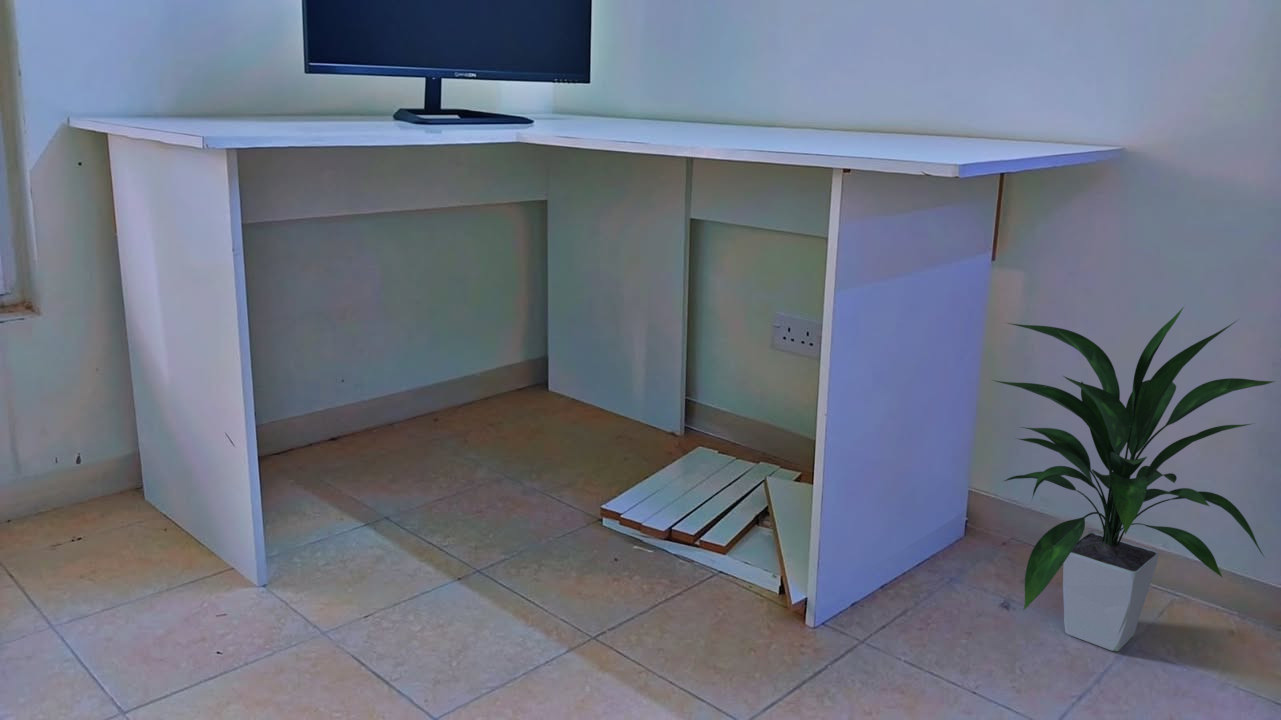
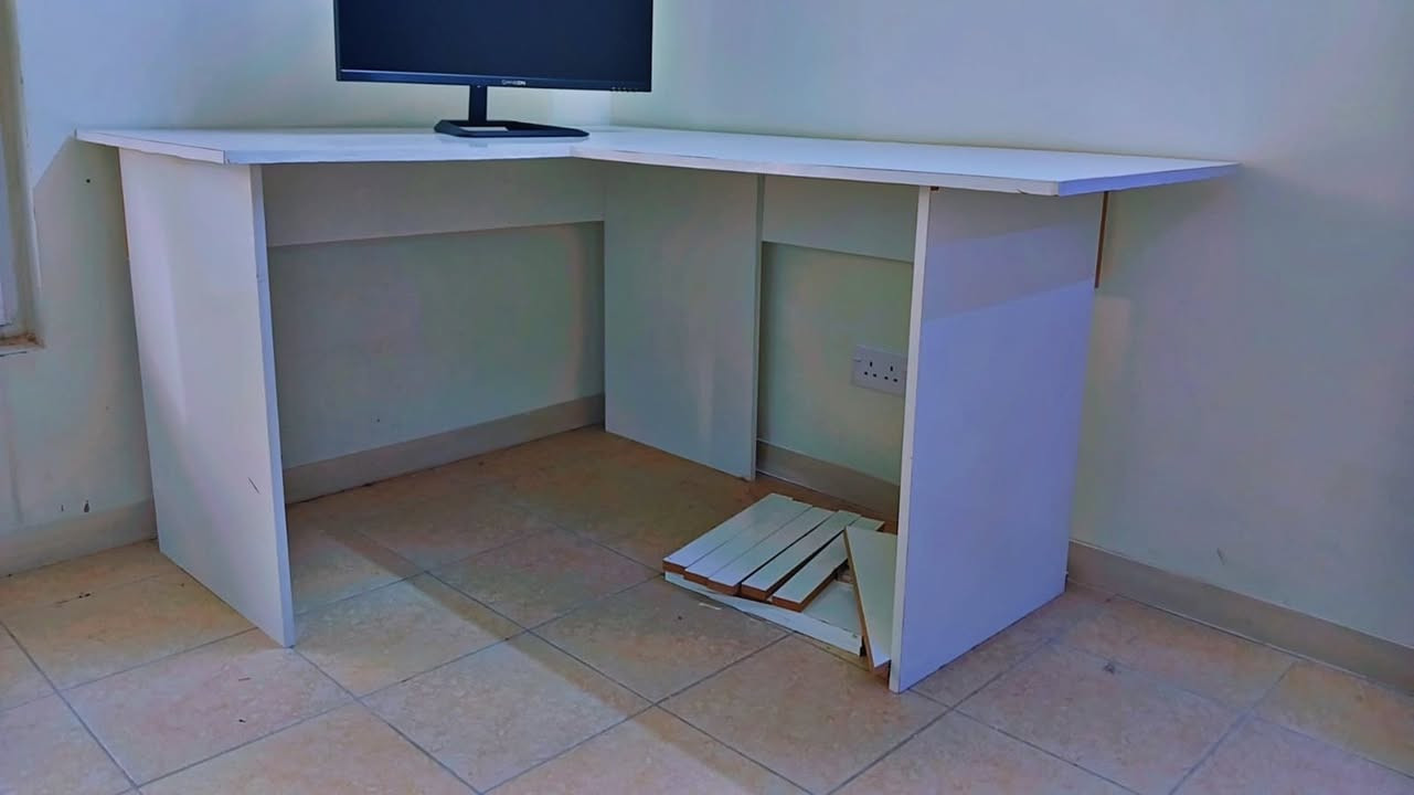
- indoor plant (1111, 476)
